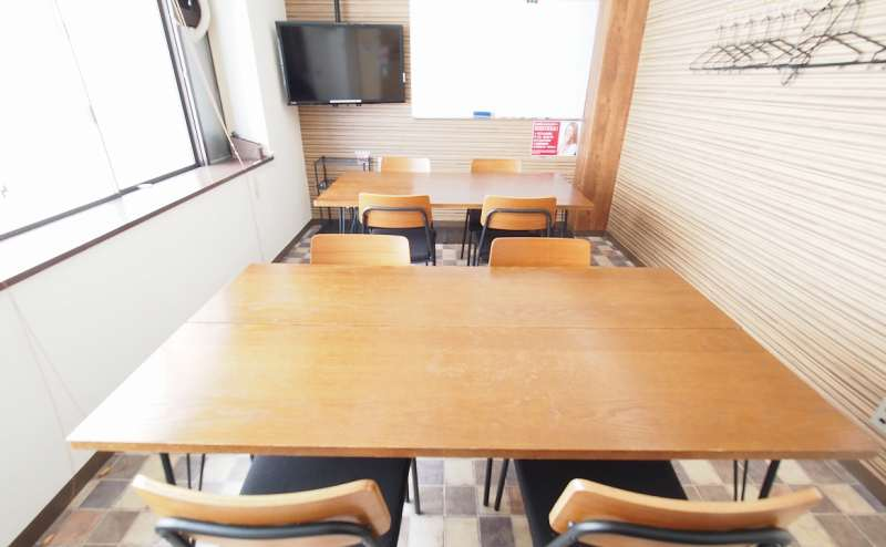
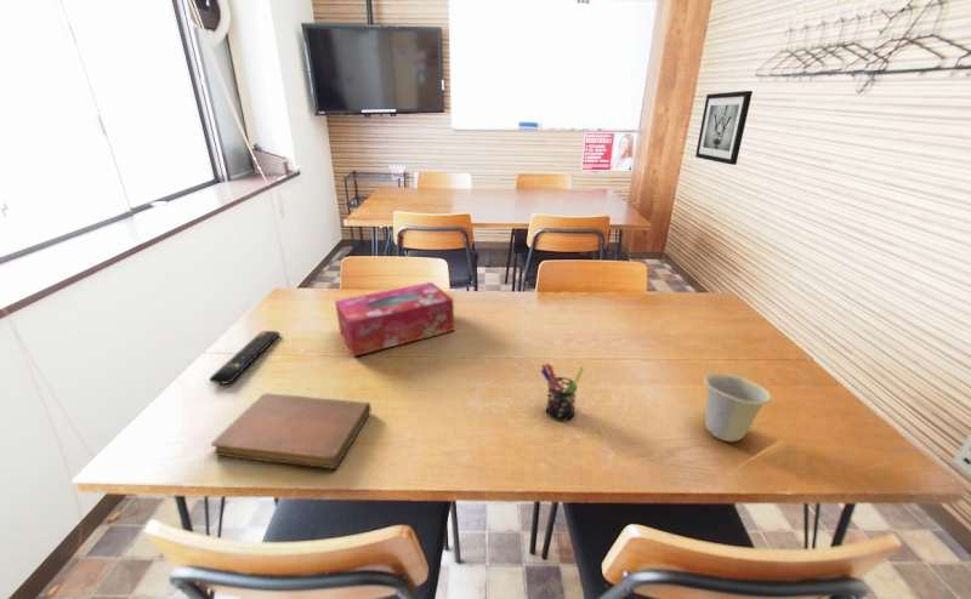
+ notebook (296, 426)
+ remote control (249, 354)
+ pen holder (562, 390)
+ tissue box (396, 315)
+ wall art (720, 127)
+ cup (731, 407)
